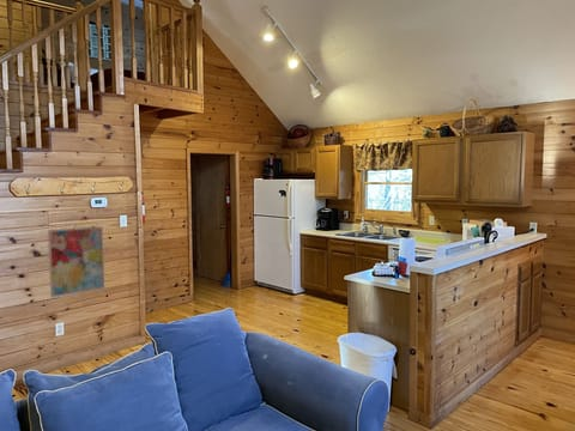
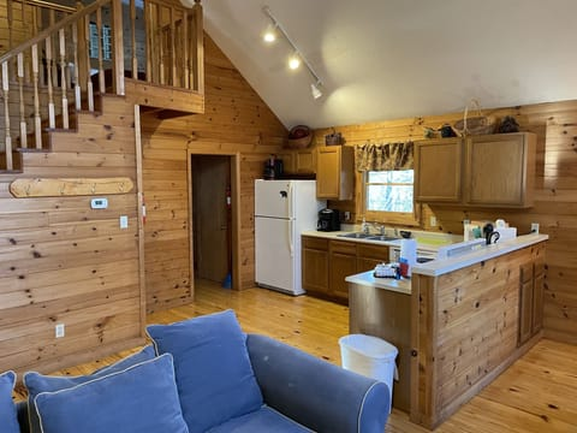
- wall art (77, 260)
